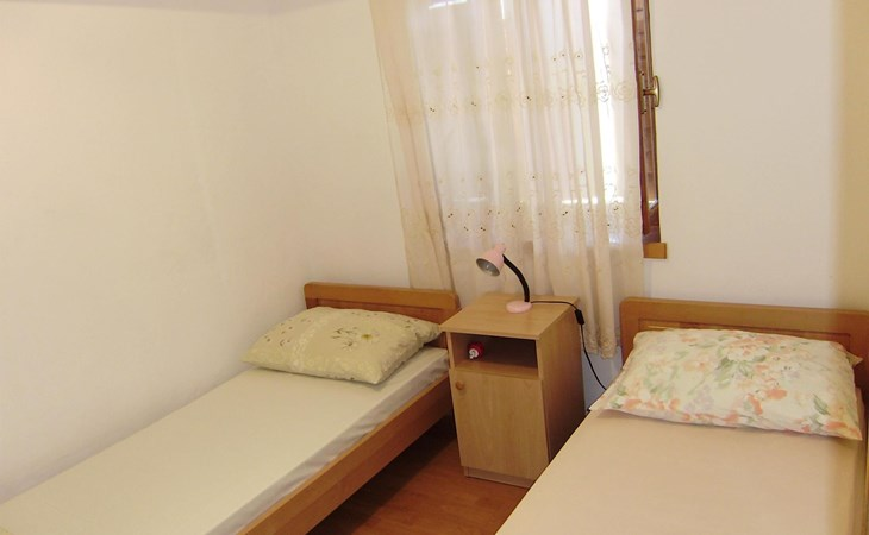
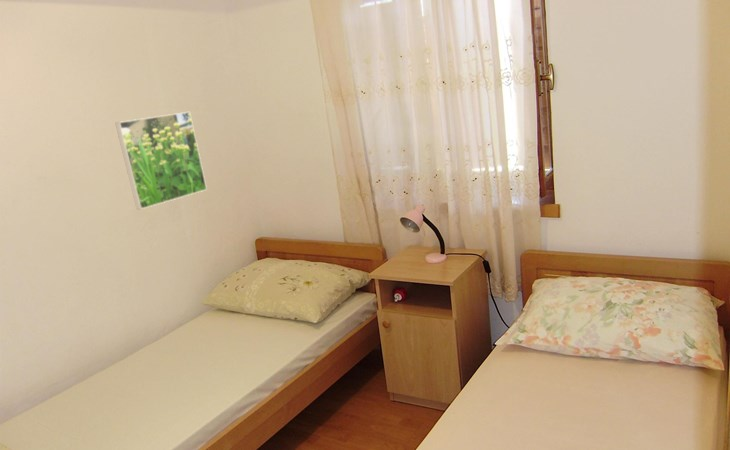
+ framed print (164, 158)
